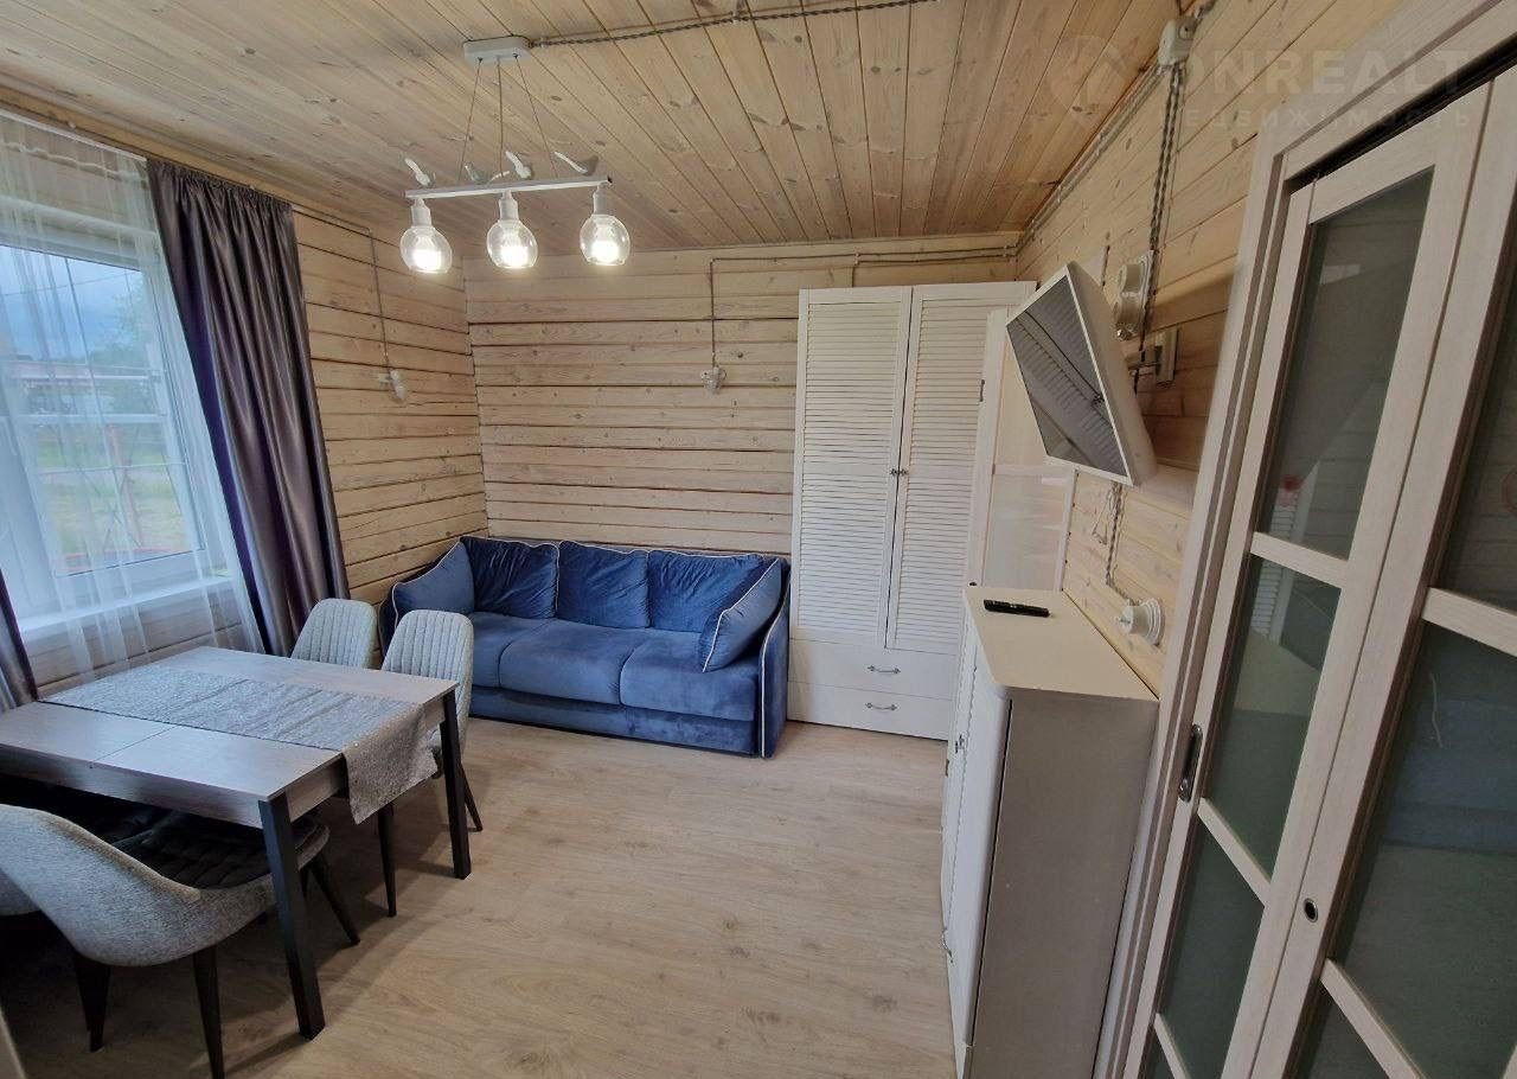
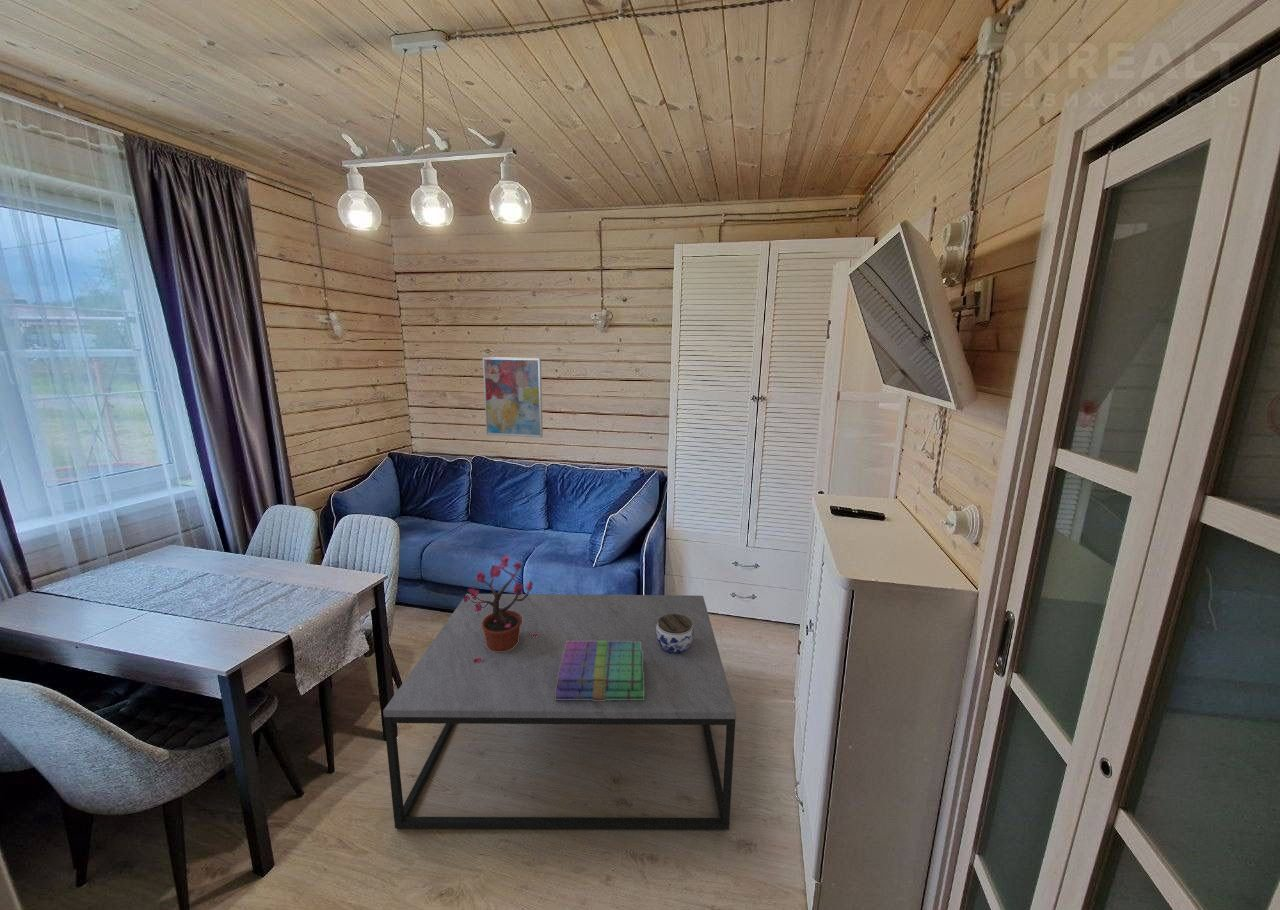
+ wall art (512, 397)
+ coffee table (575, 700)
+ potted plant (498, 604)
+ jar (674, 633)
+ books (601, 668)
